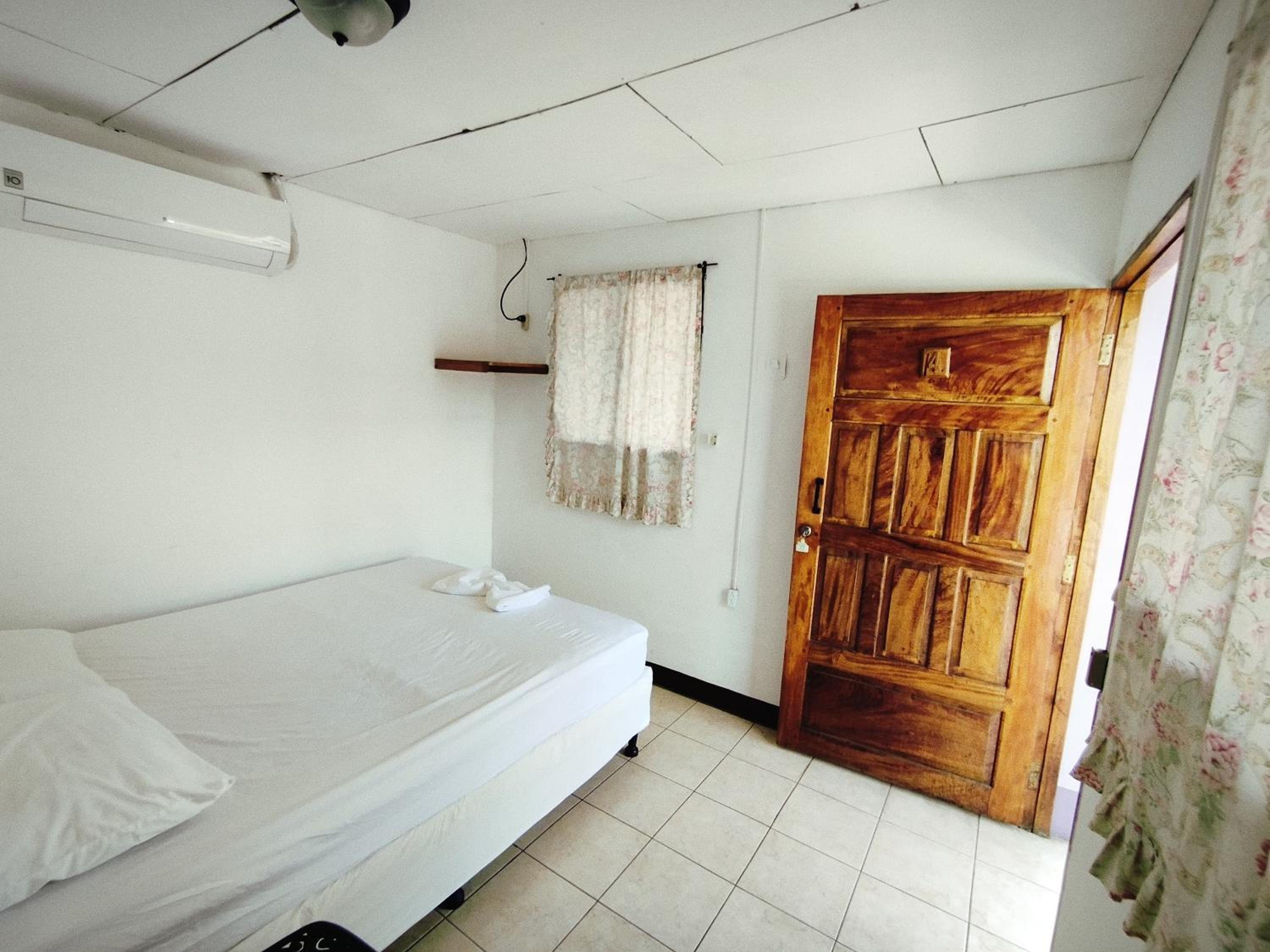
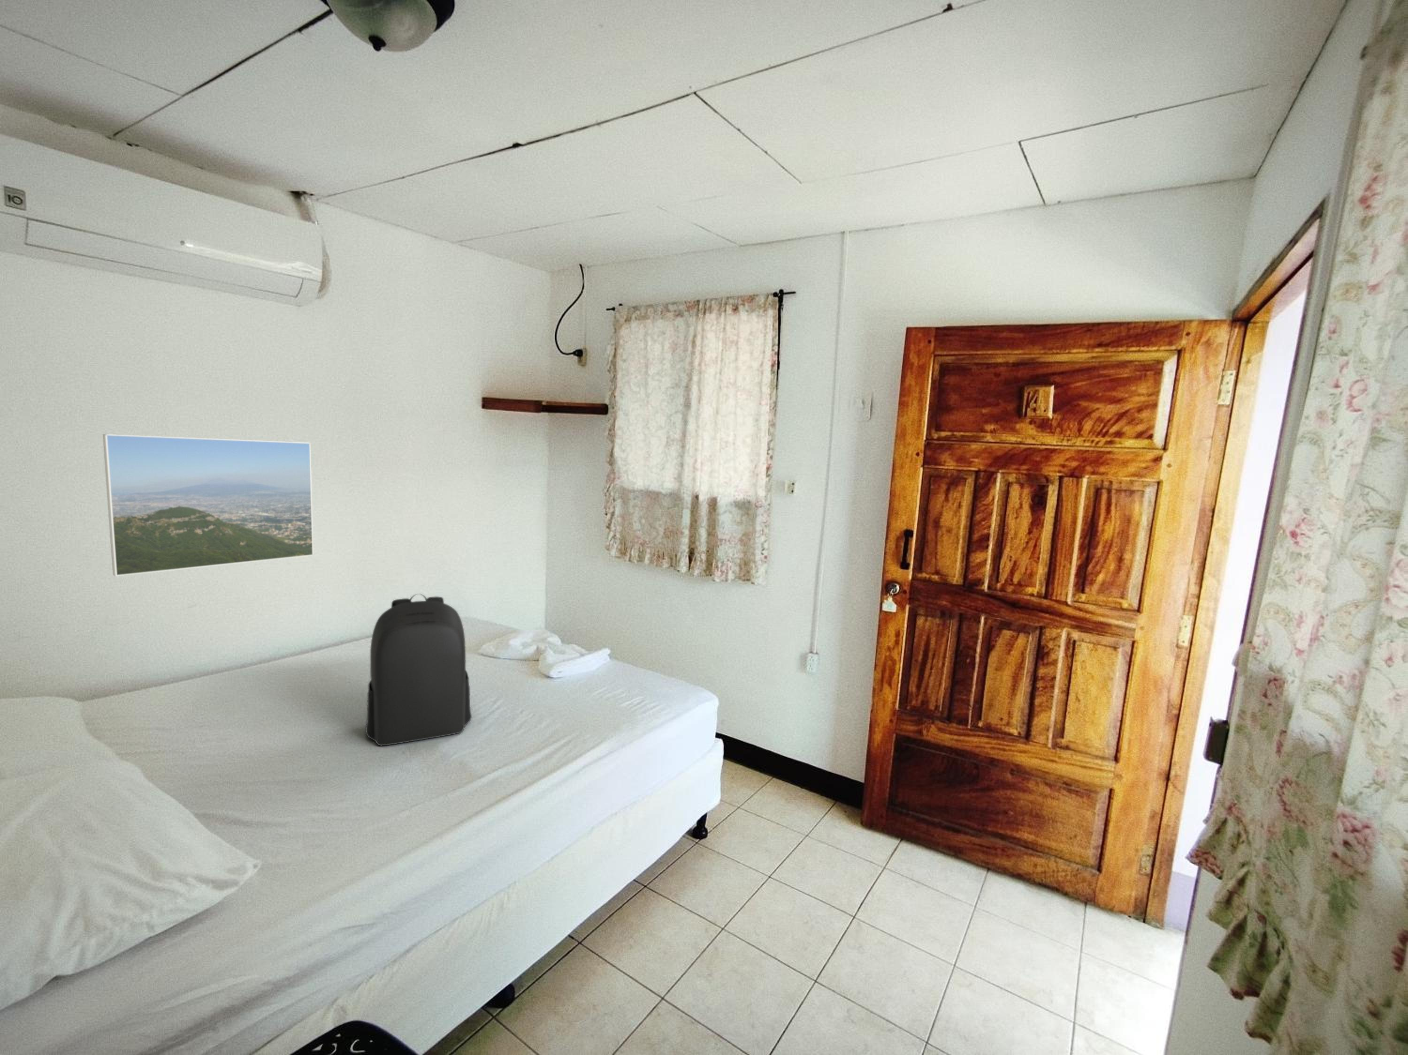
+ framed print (221, 502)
+ backpack (419, 659)
